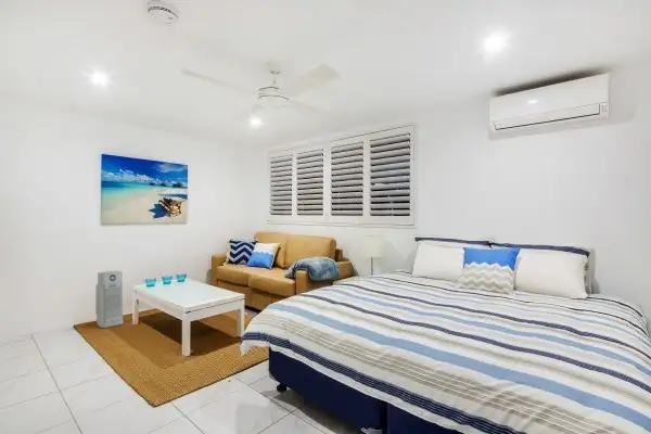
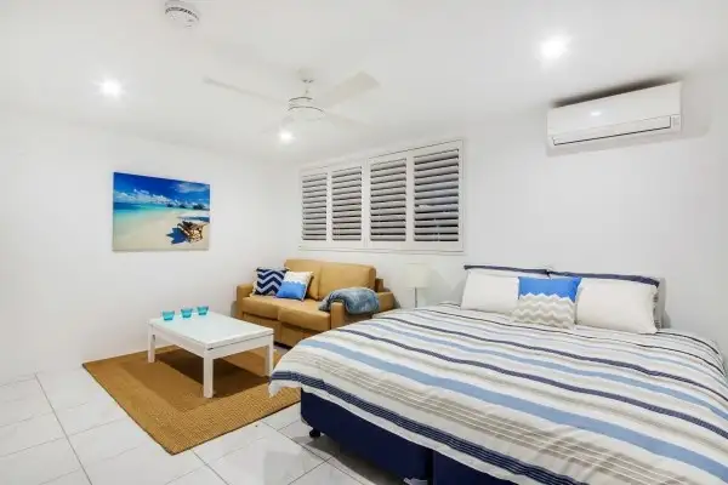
- air purifier (108, 296)
